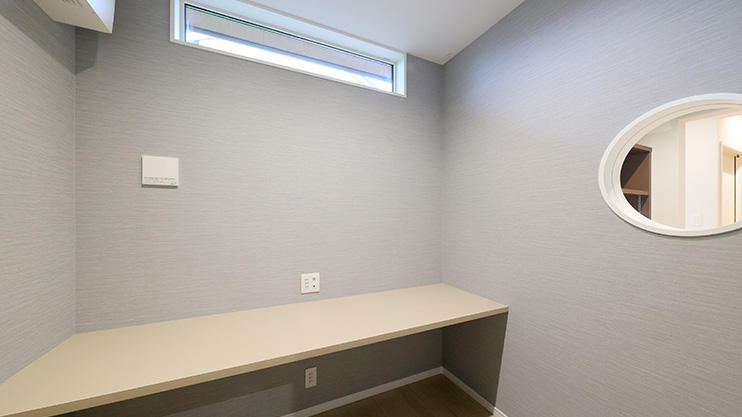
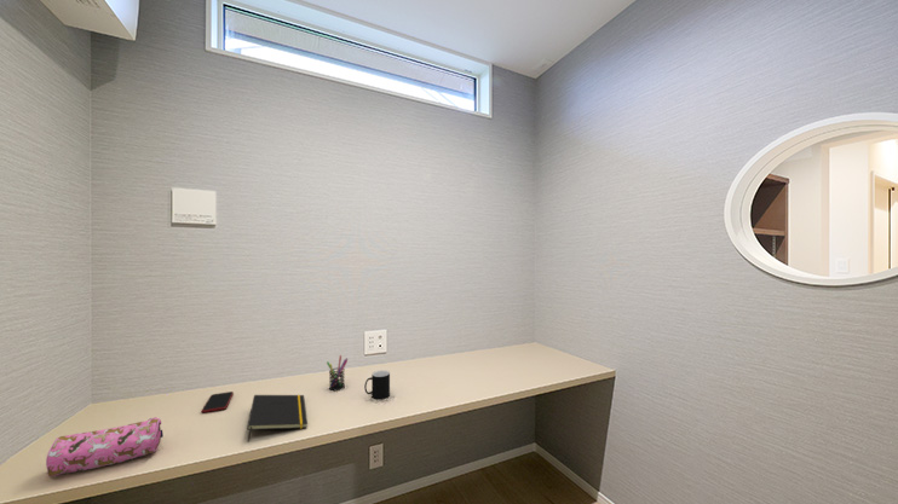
+ pencil case (108, 445)
+ pen holder (335, 371)
+ cup (376, 384)
+ smartphone (218, 401)
+ notepad (278, 410)
